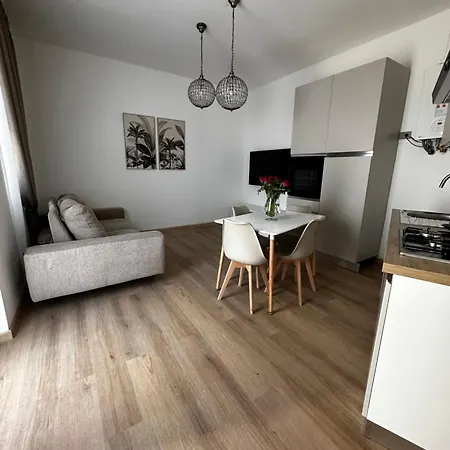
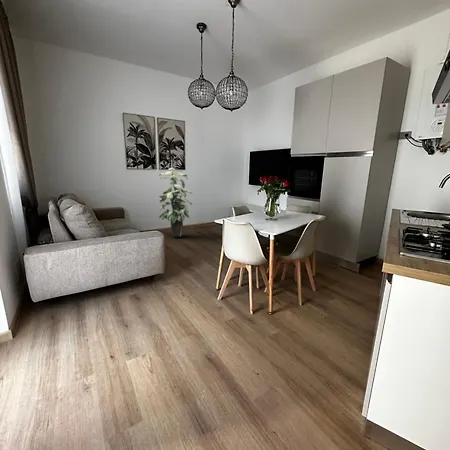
+ indoor plant (174, 203)
